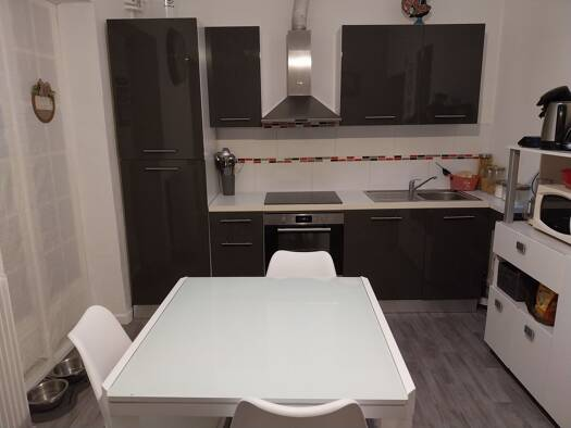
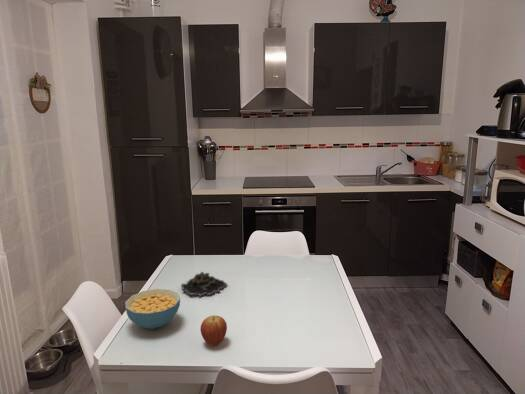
+ cereal bowl (153, 312)
+ fruit (213, 329)
+ succulent plant (203, 279)
